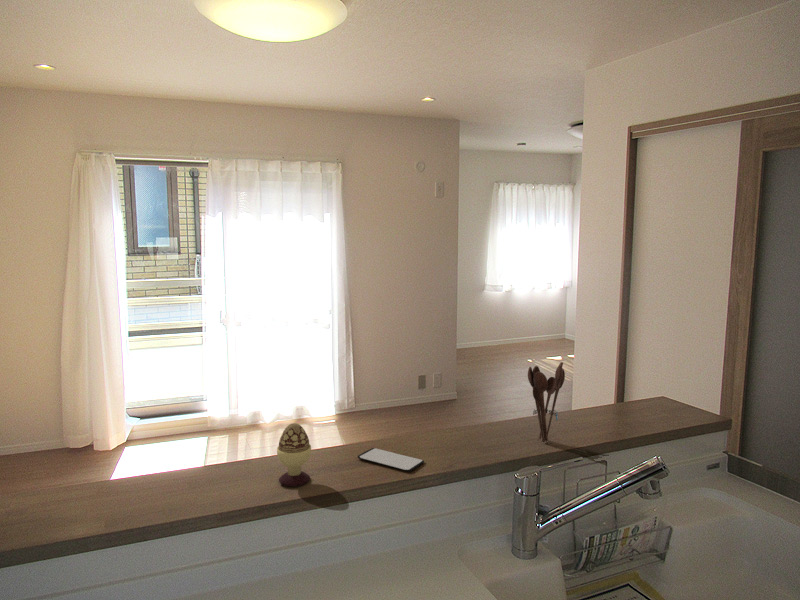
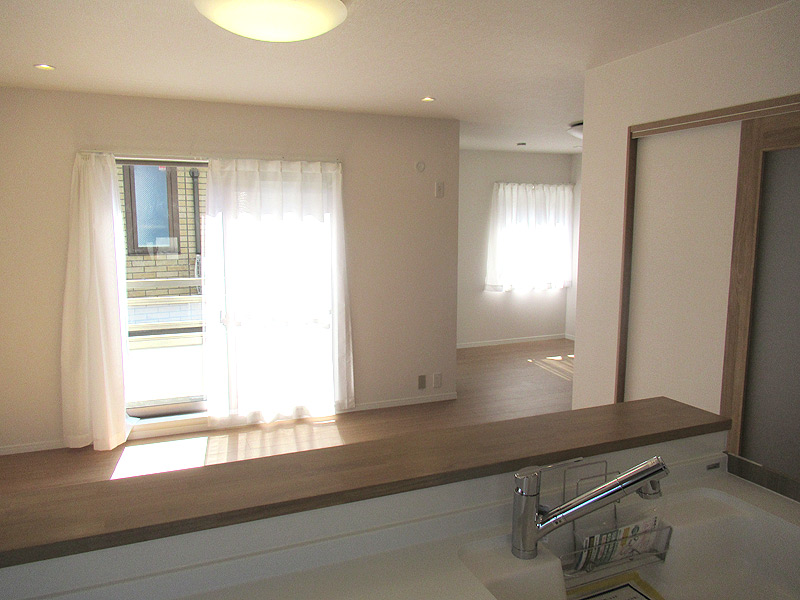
- decorative egg (294, 452)
- utensil holder (547, 401)
- smartphone (390, 459)
